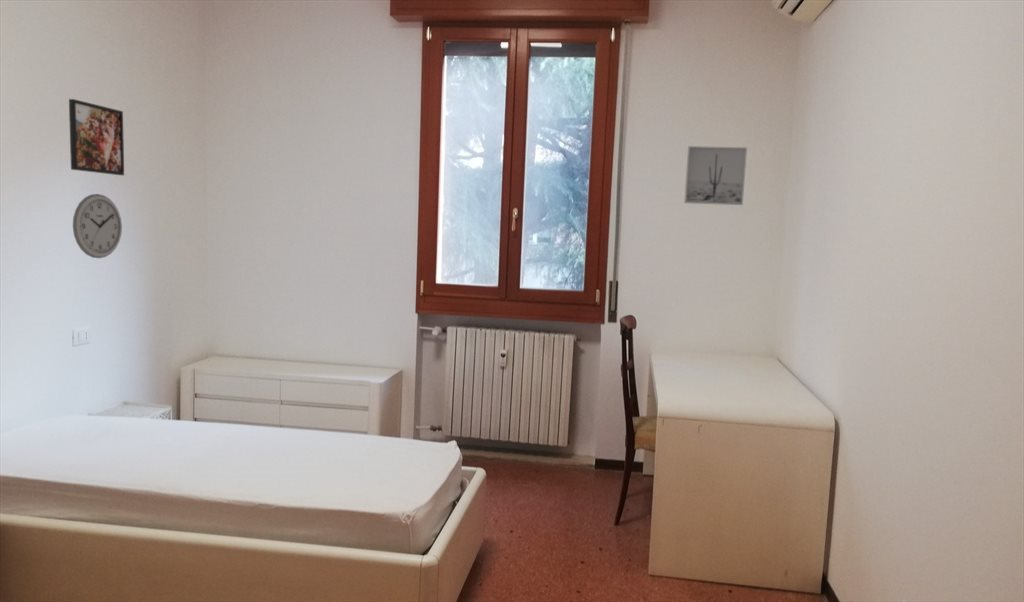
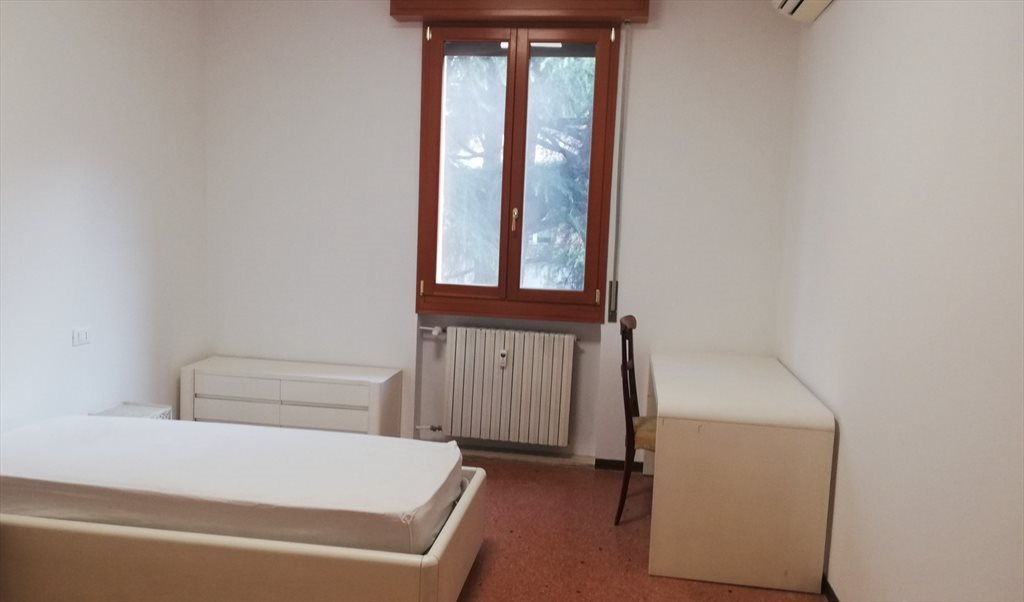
- wall clock (99, 226)
- wall art (715, 175)
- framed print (98, 139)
